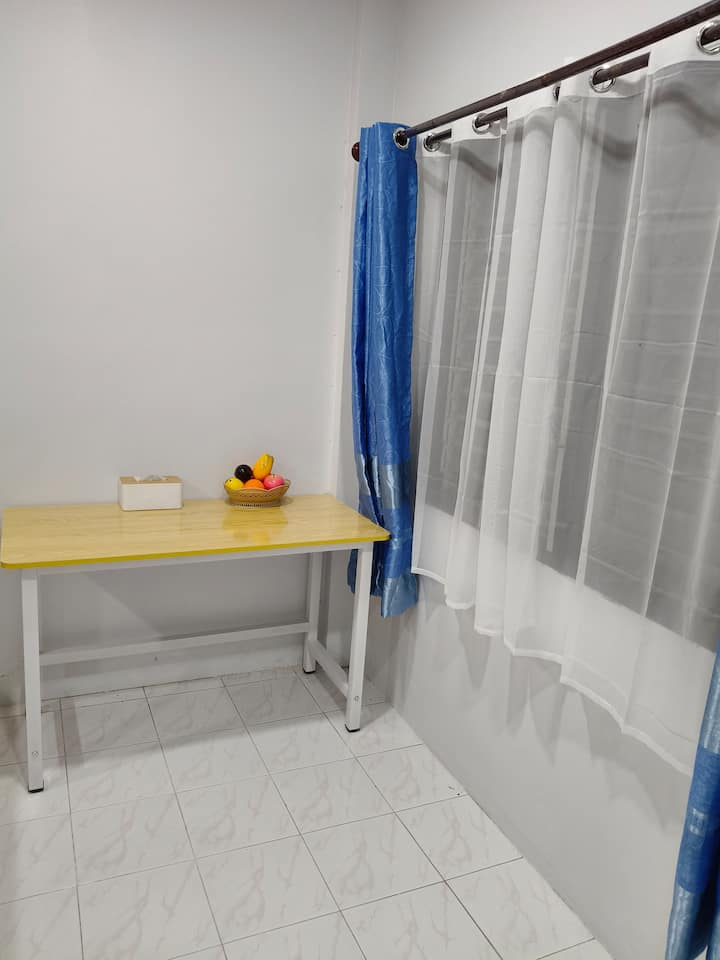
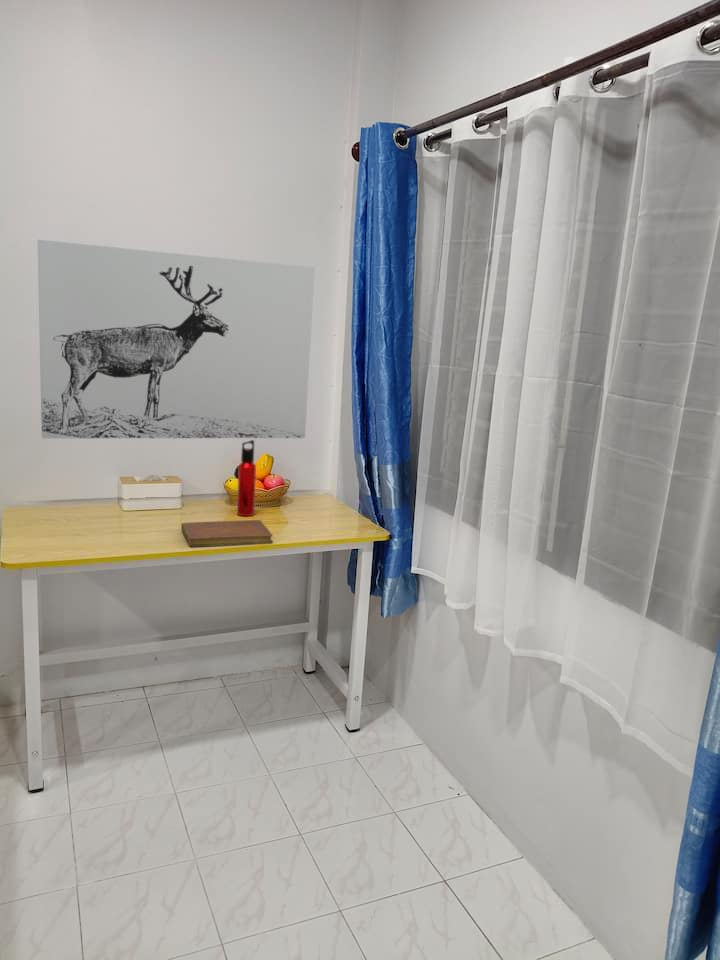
+ water bottle (247, 477)
+ notebook (226, 532)
+ wall art (184, 348)
